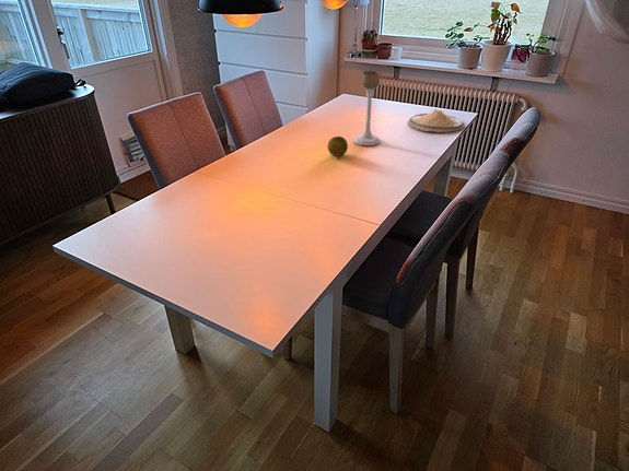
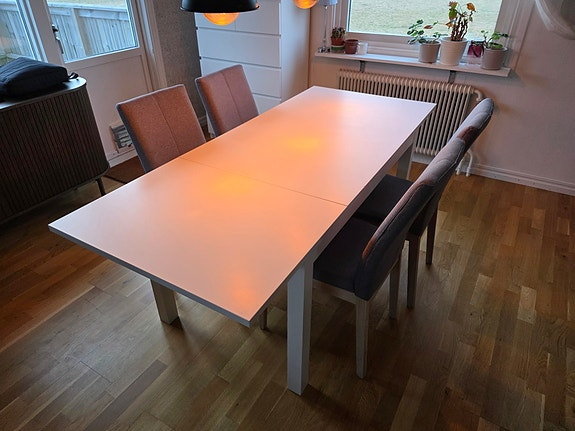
- plate (436, 116)
- candle holder (369, 107)
- fruit (337, 145)
